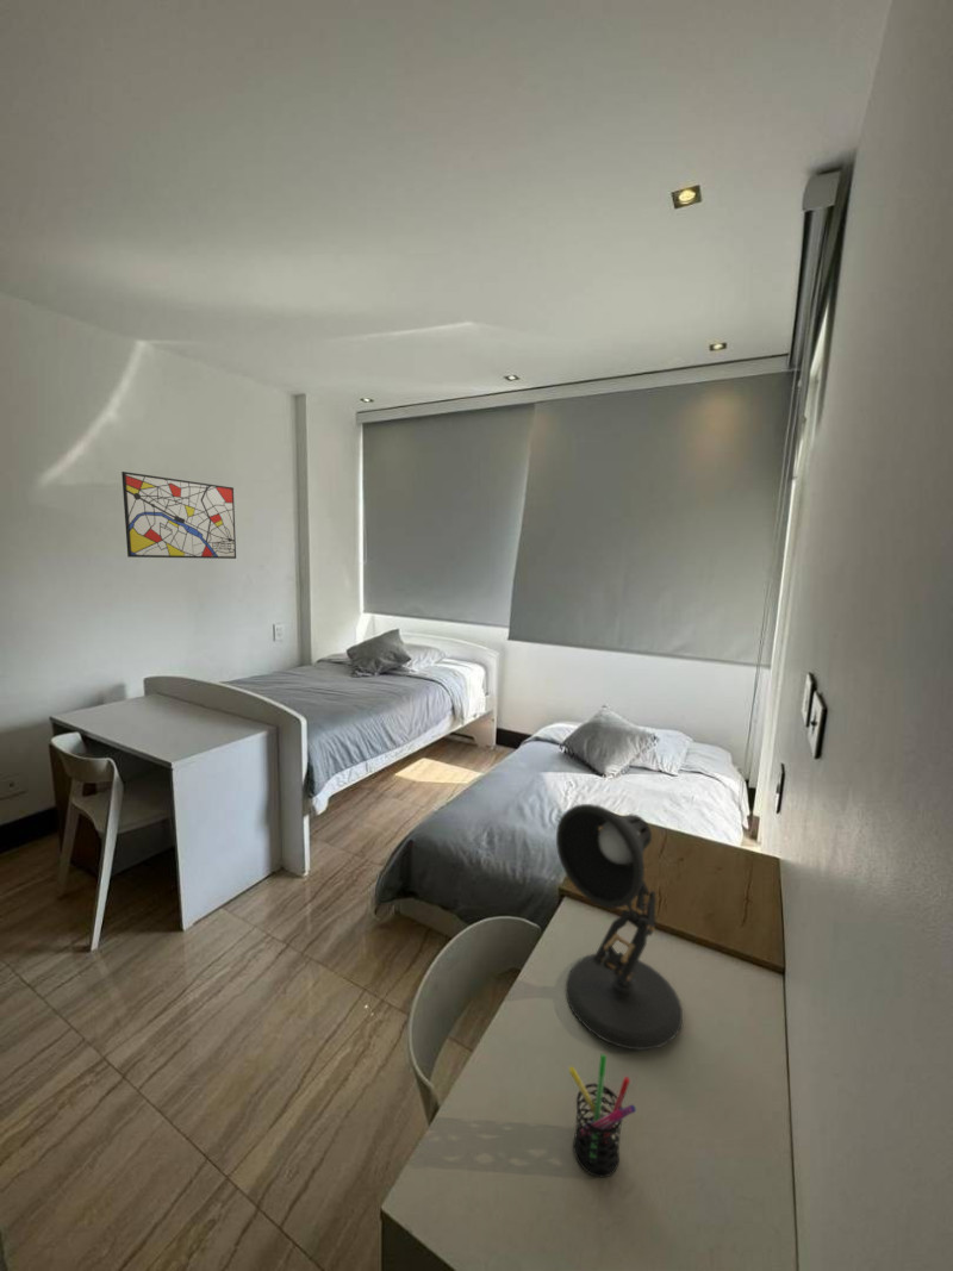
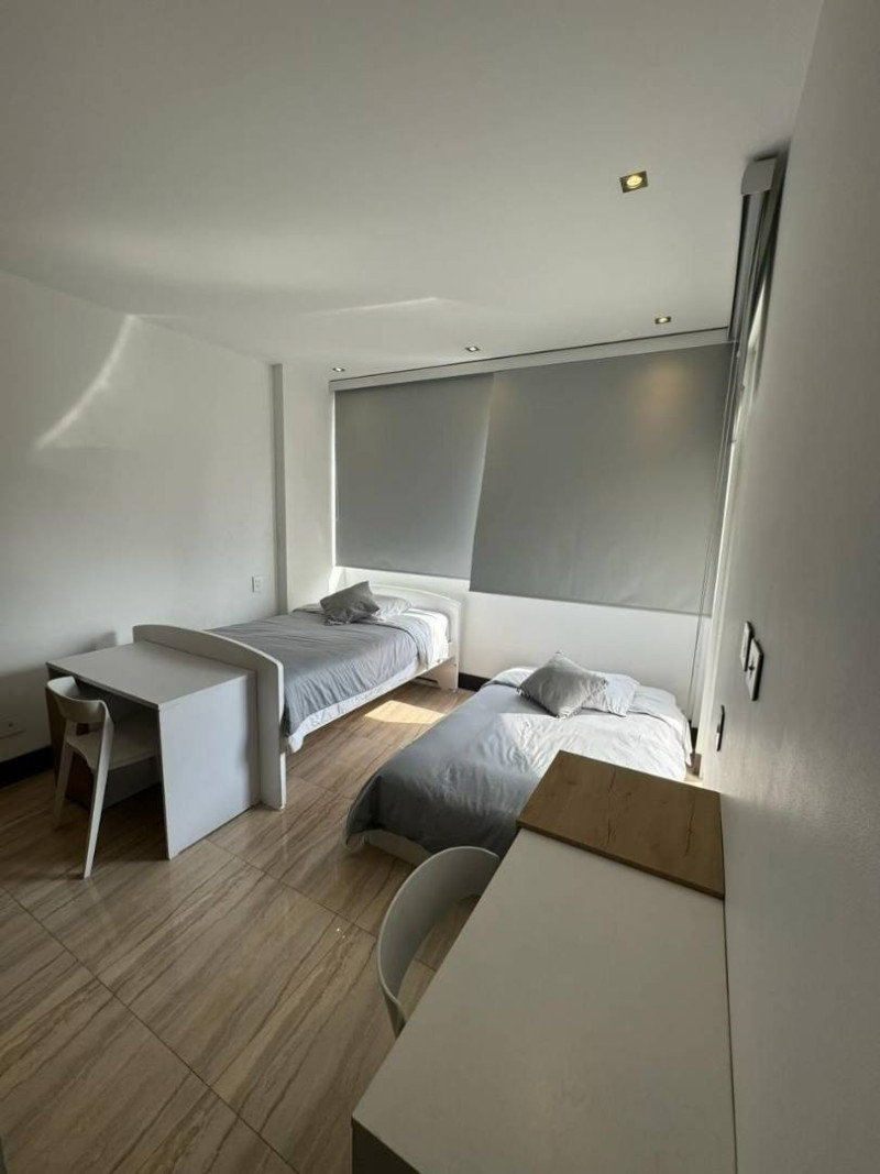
- desk lamp (627, 898)
- pen holder (602, 1107)
- wall art (185, 519)
